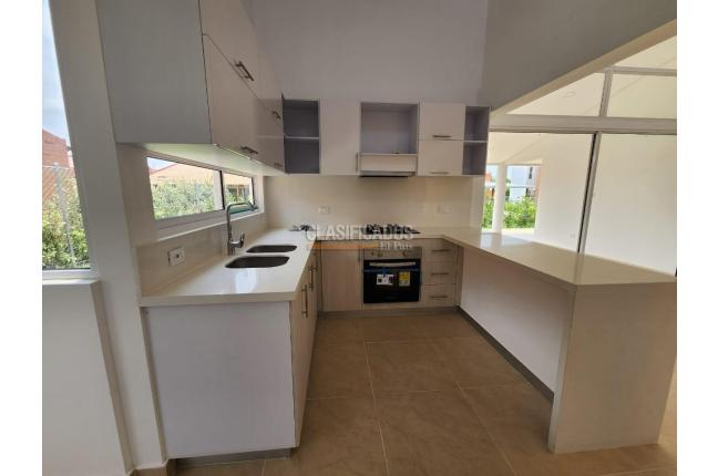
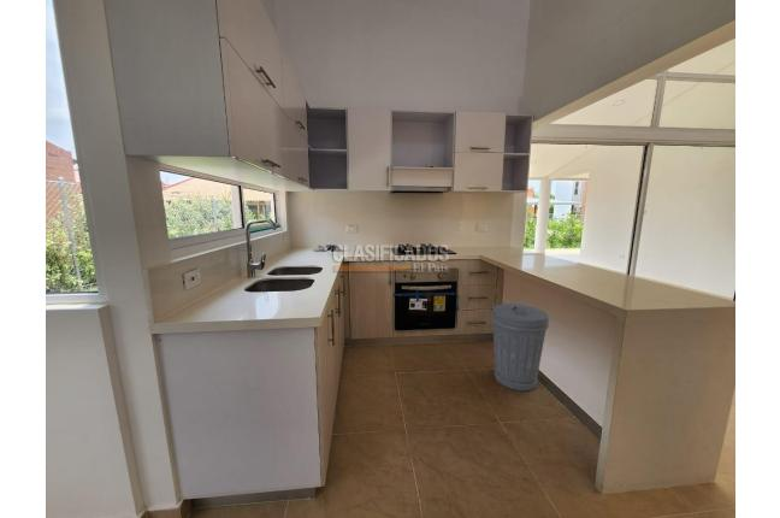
+ trash can (516, 343)
